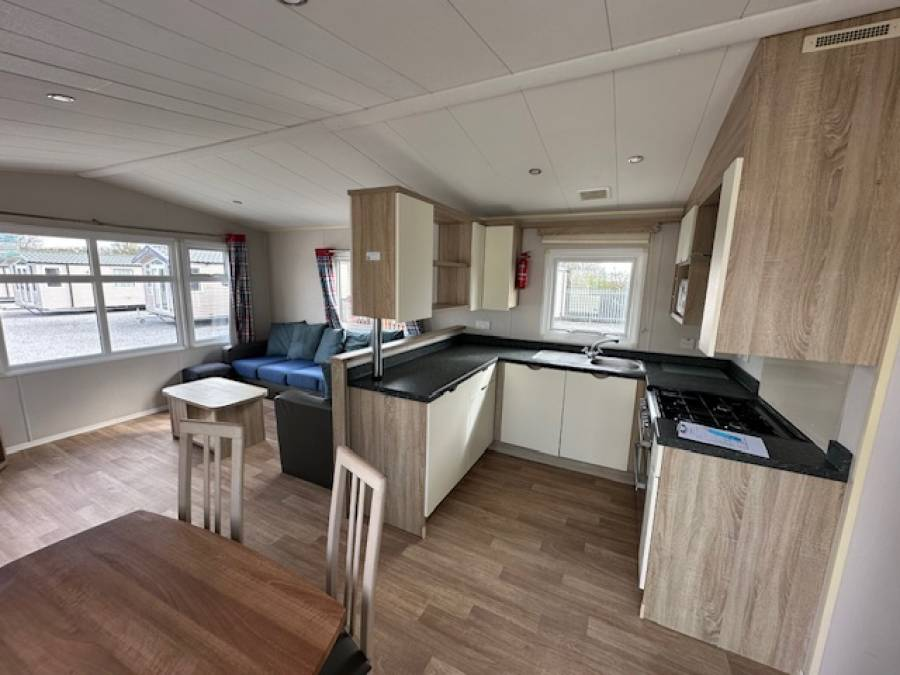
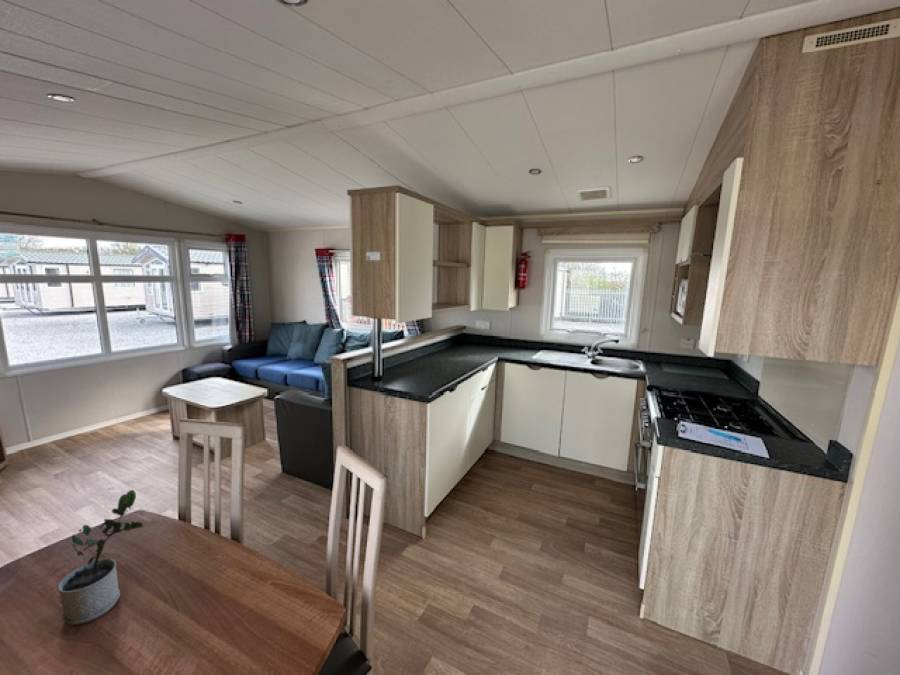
+ potted plant (102, 559)
